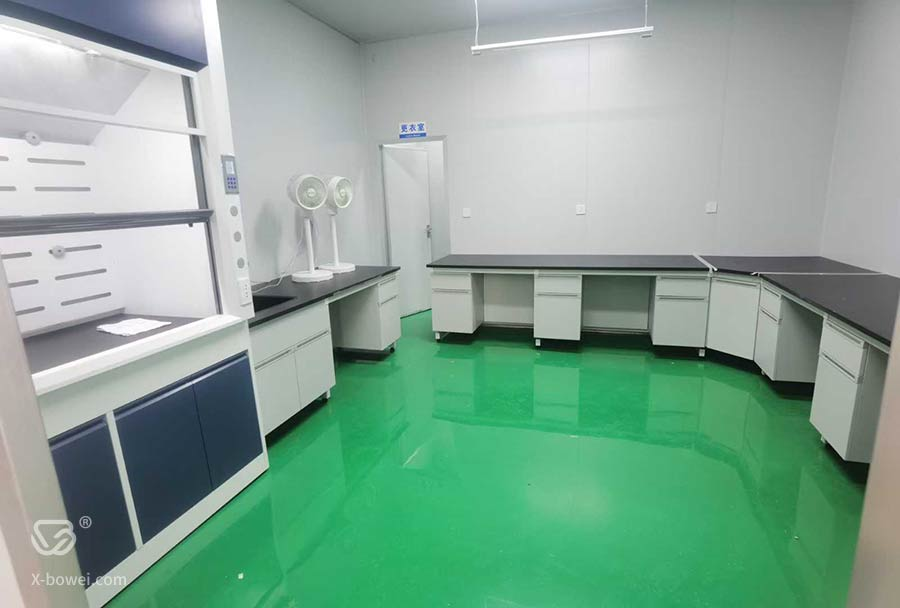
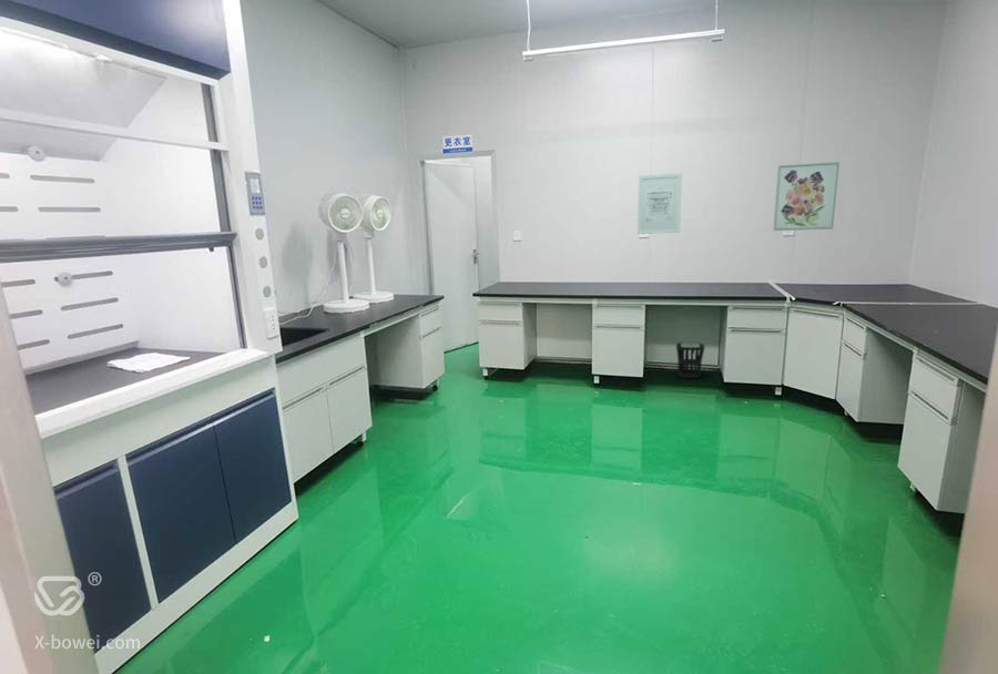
+ wall art (805, 197)
+ wall art (659, 204)
+ wastebasket (690, 359)
